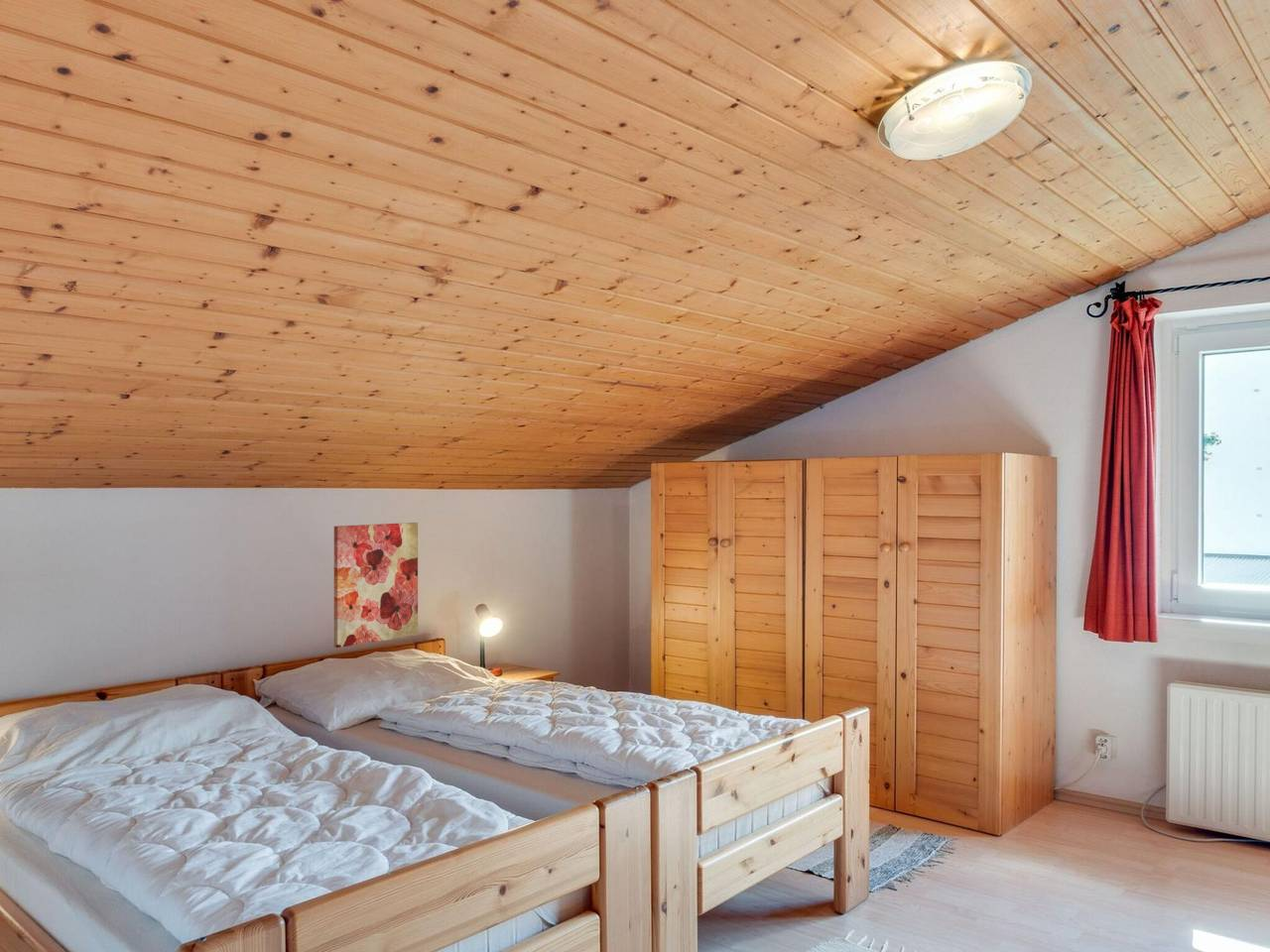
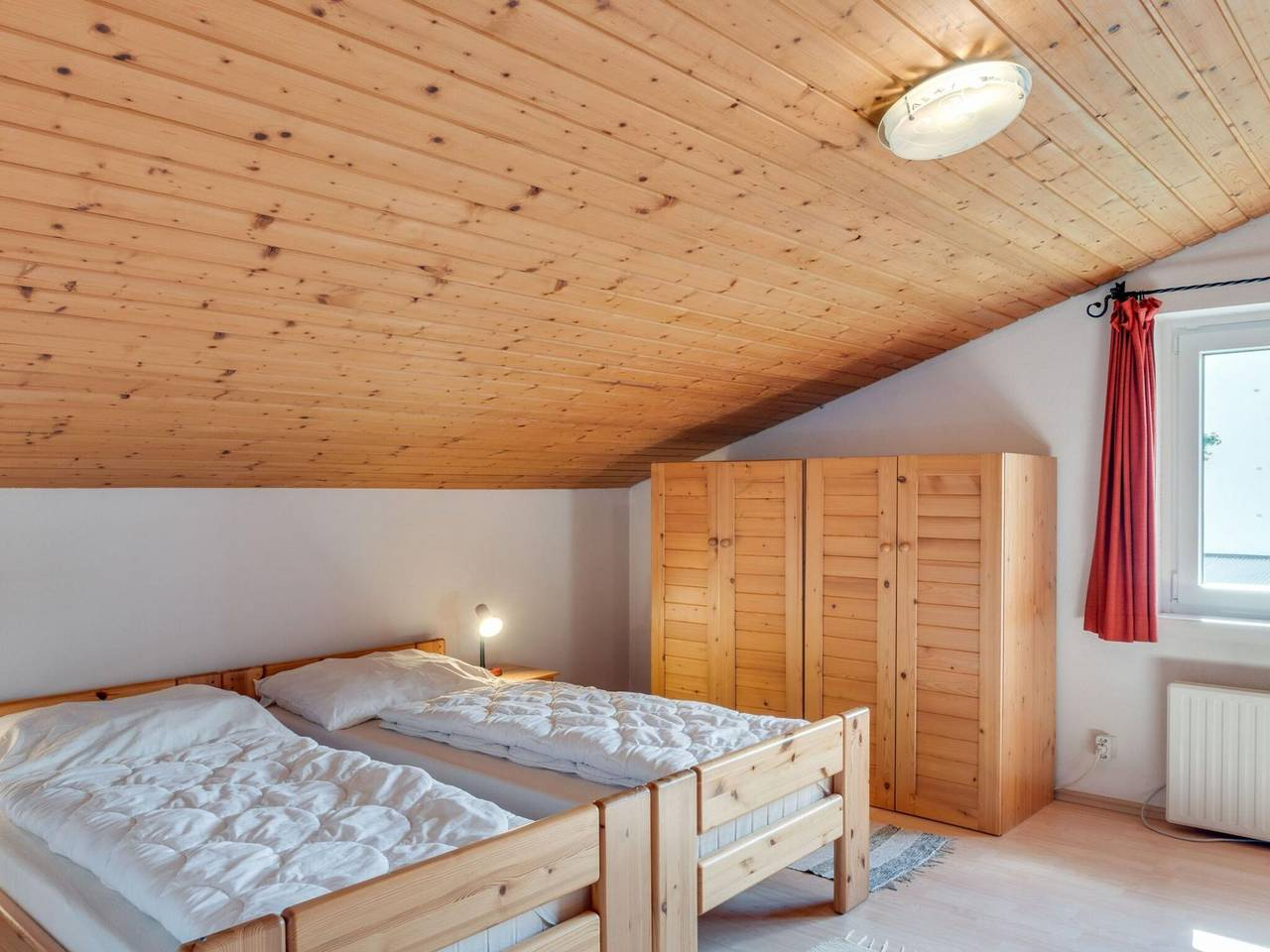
- wall art (377, 582)
